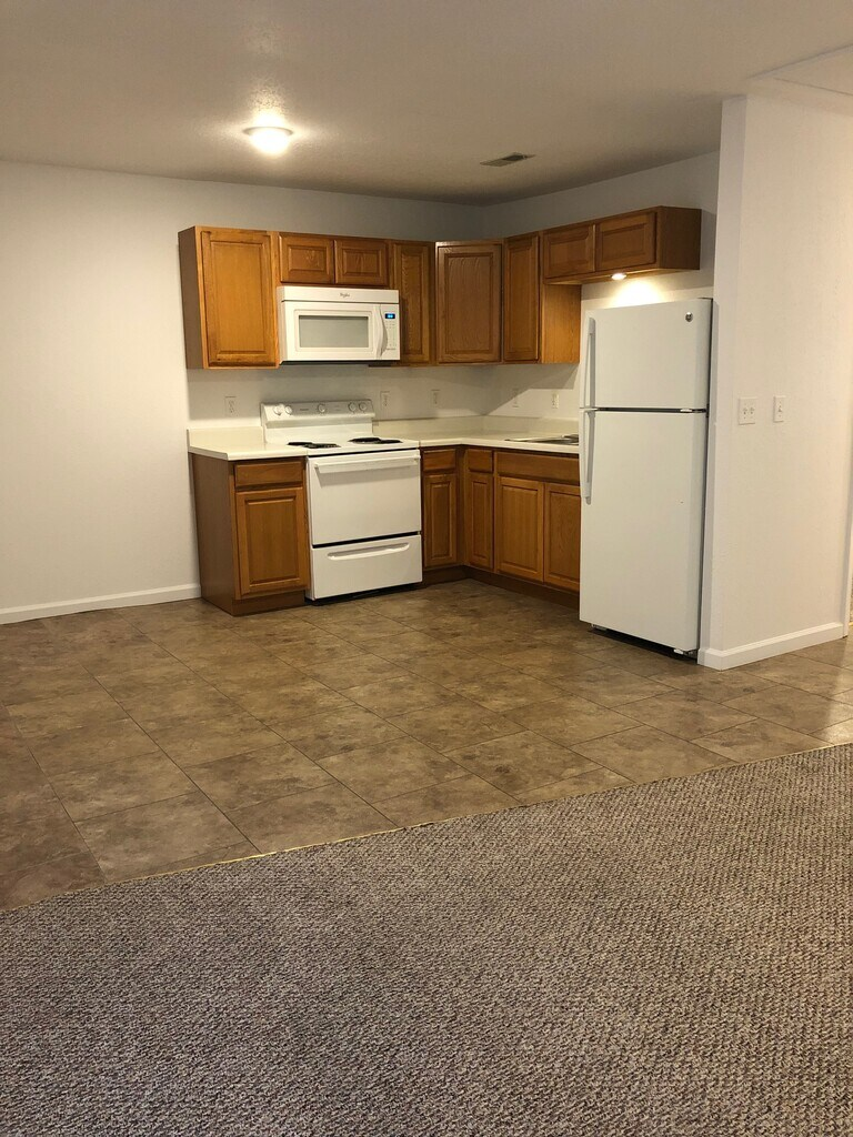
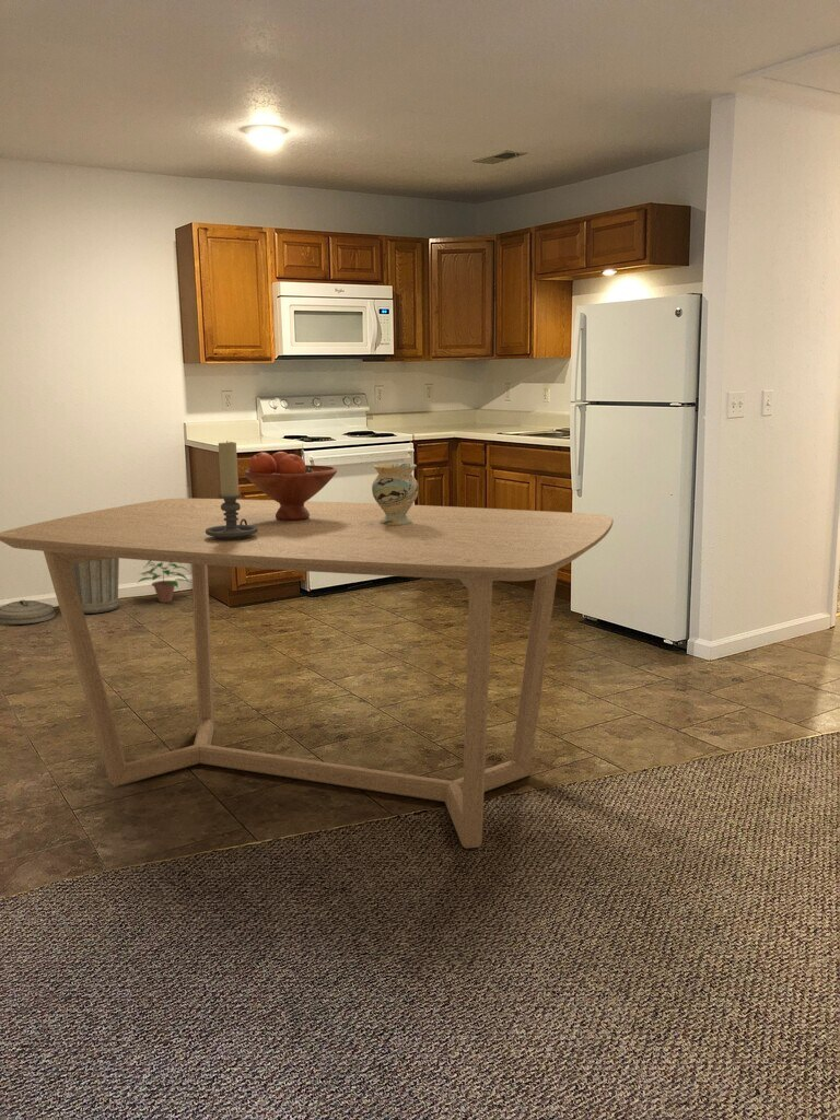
+ candle holder (232, 488)
+ dining table (316, 571)
+ fruit bowl (291, 483)
+ potted plant (165, 573)
+ trash can (73, 576)
+ vase (395, 493)
